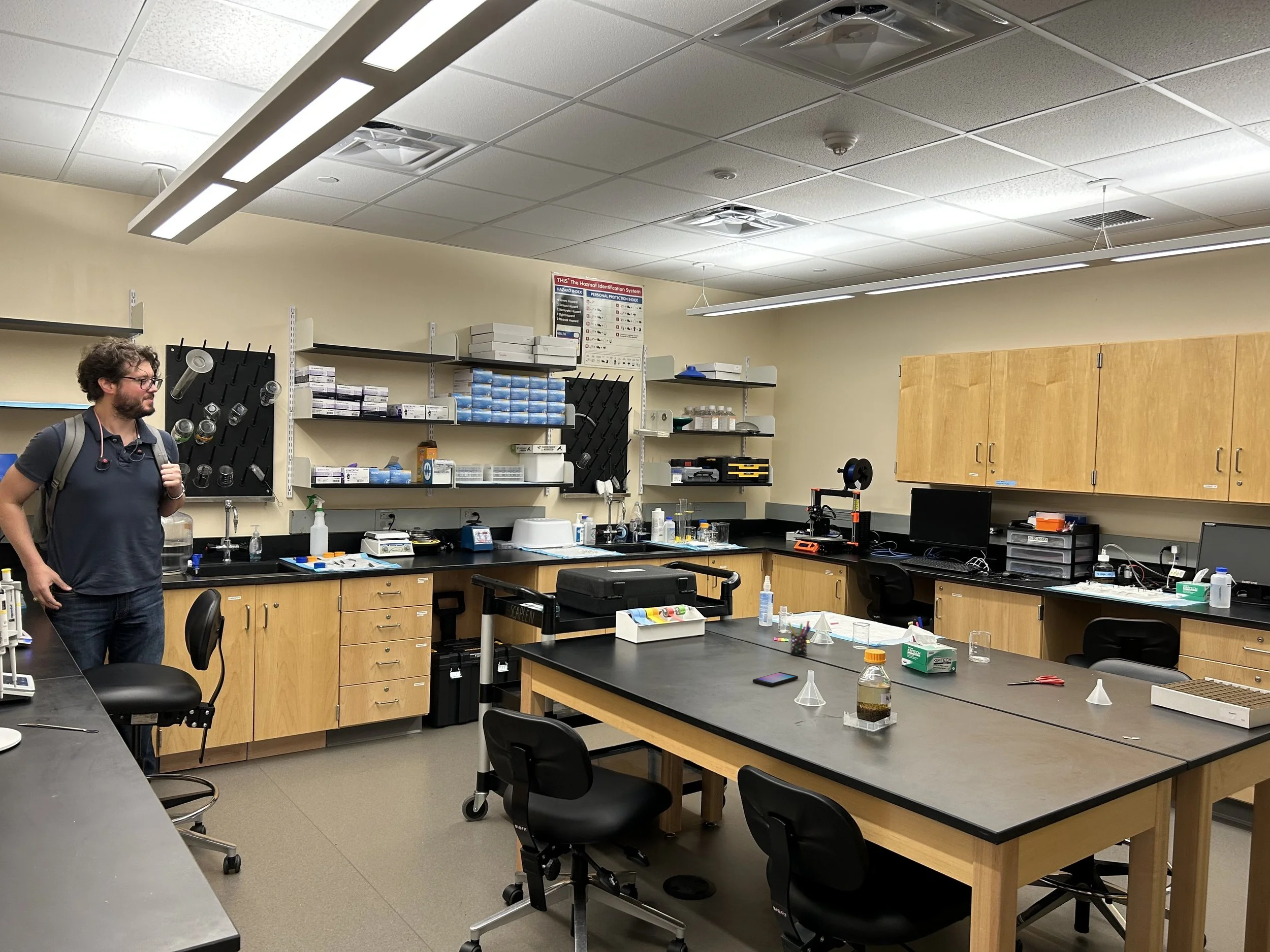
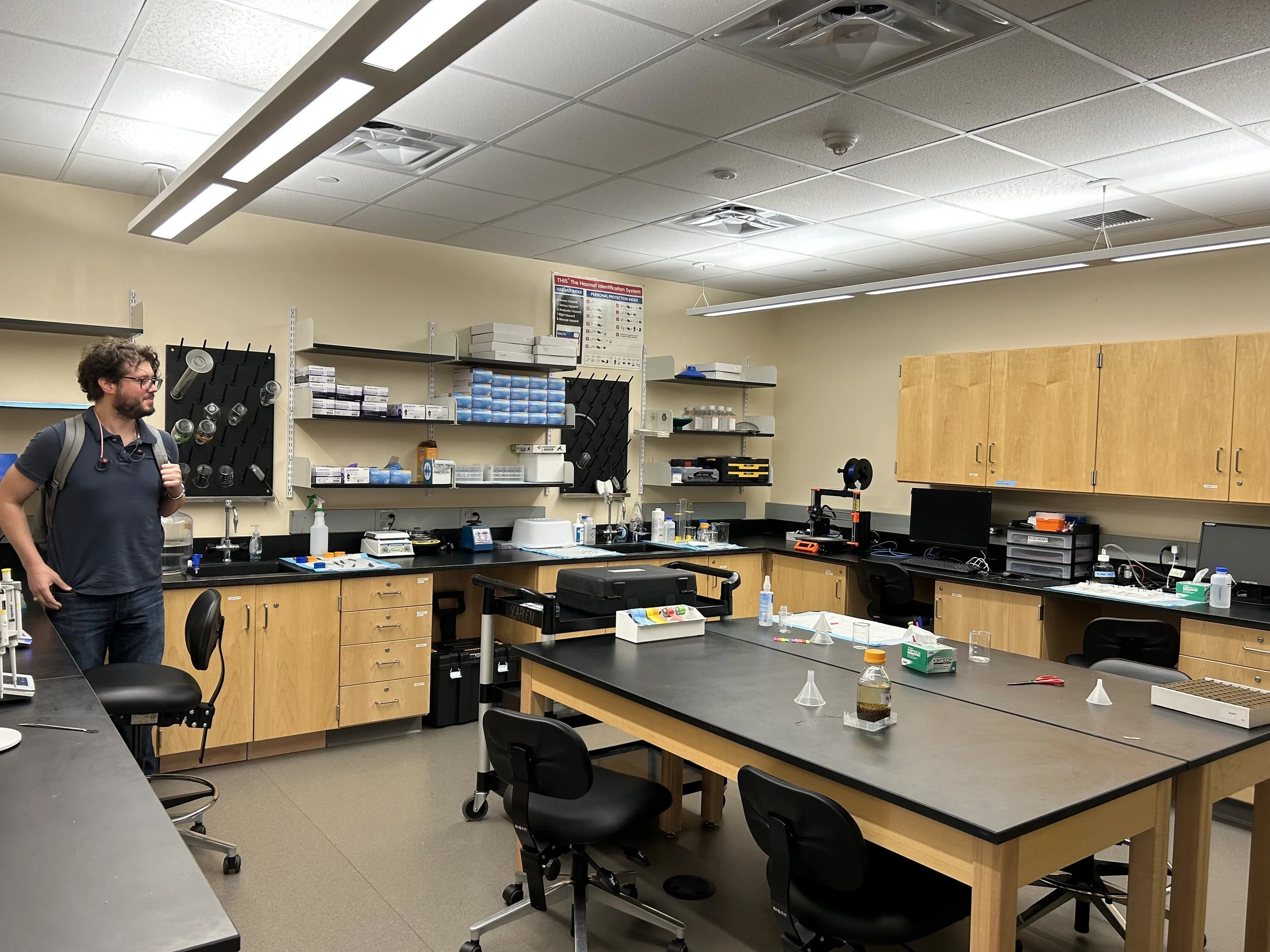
- smartphone (775, 679)
- pen holder (800, 637)
